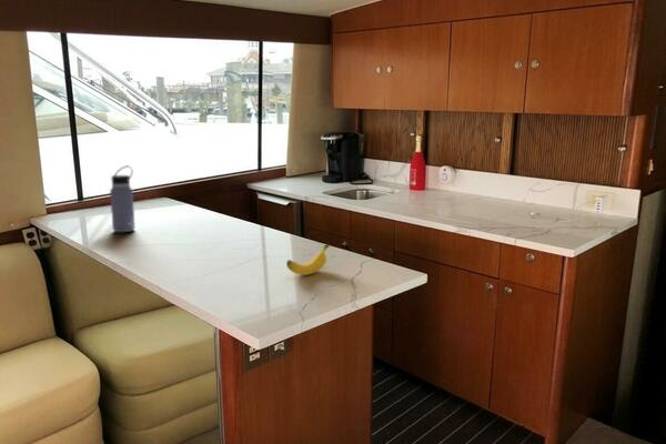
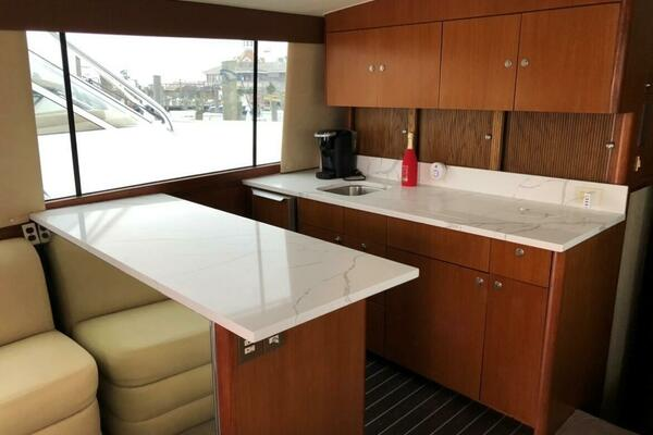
- banana (309, 262)
- water bottle (122, 199)
